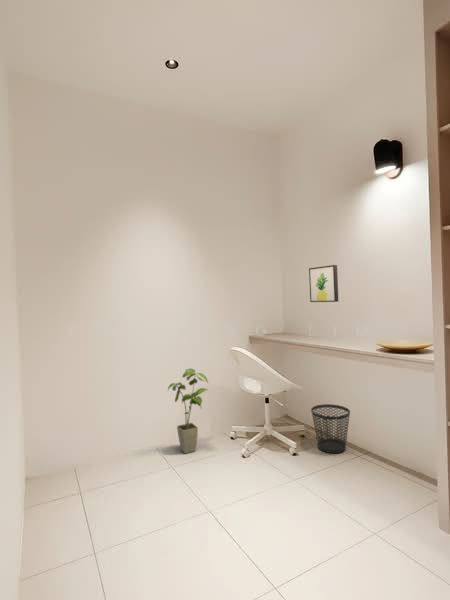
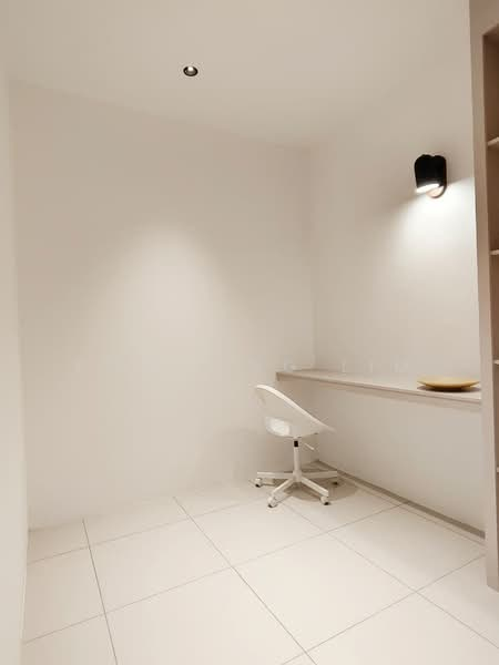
- house plant (190, 409)
- wall art (323, 284)
- wastebasket (331, 429)
